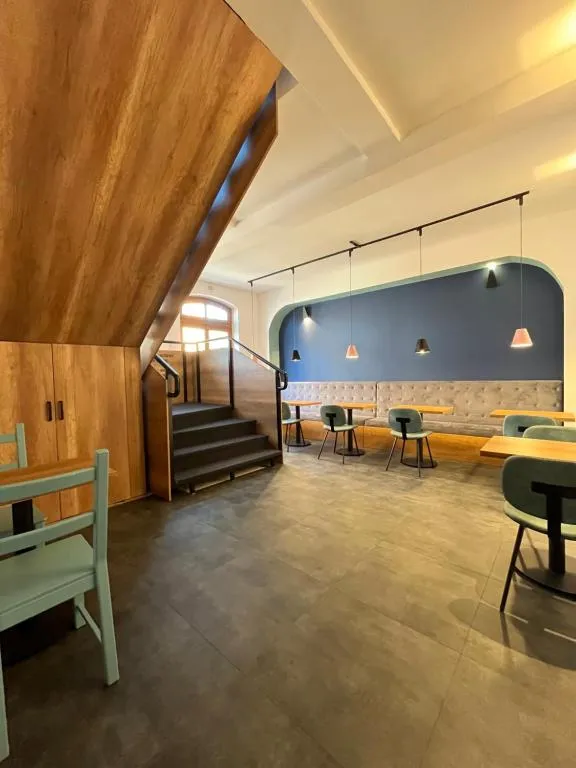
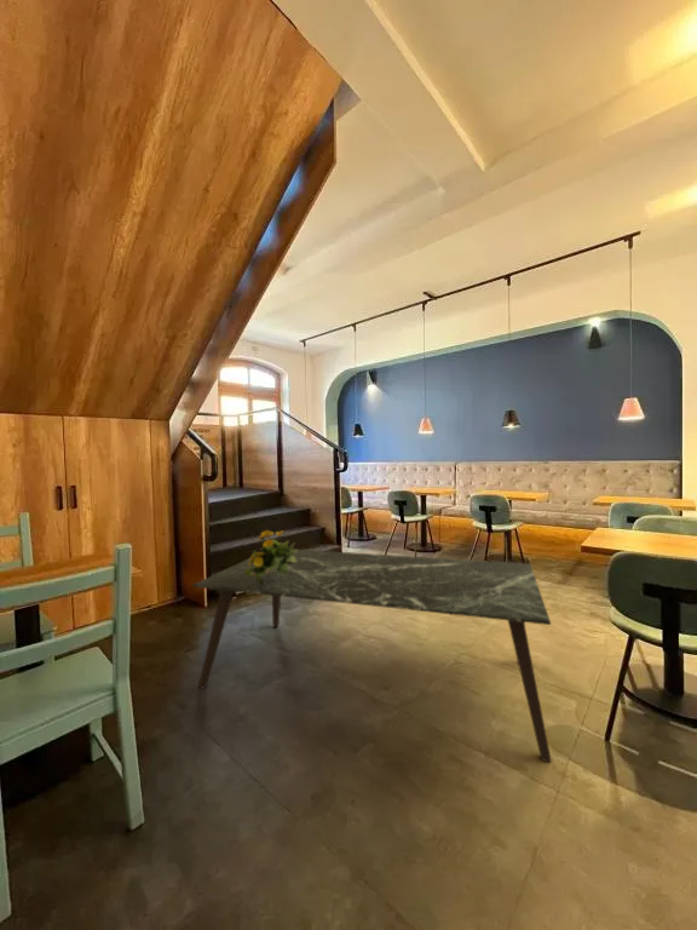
+ flowering plant (273, 555)
+ dining table (373, 605)
